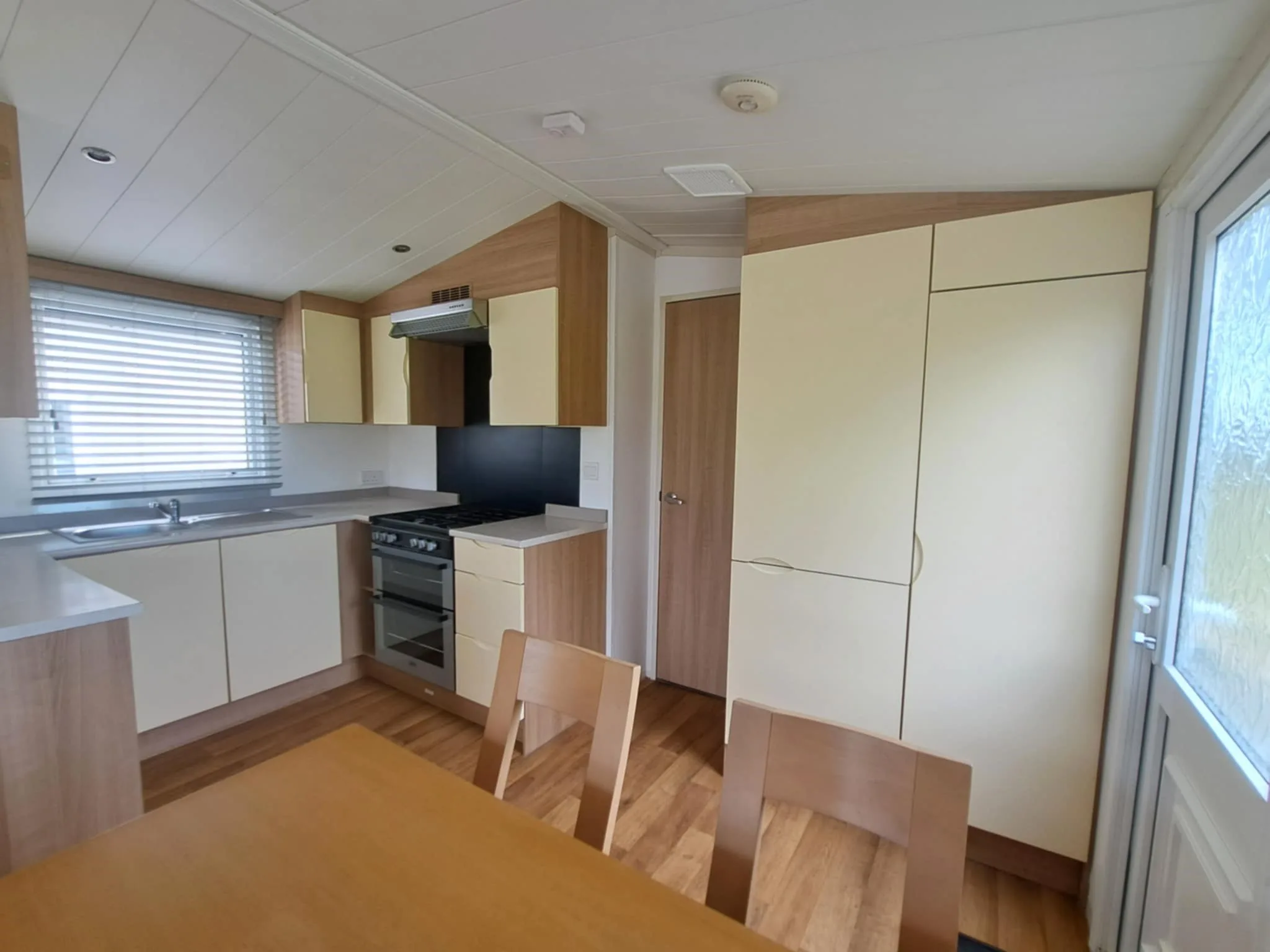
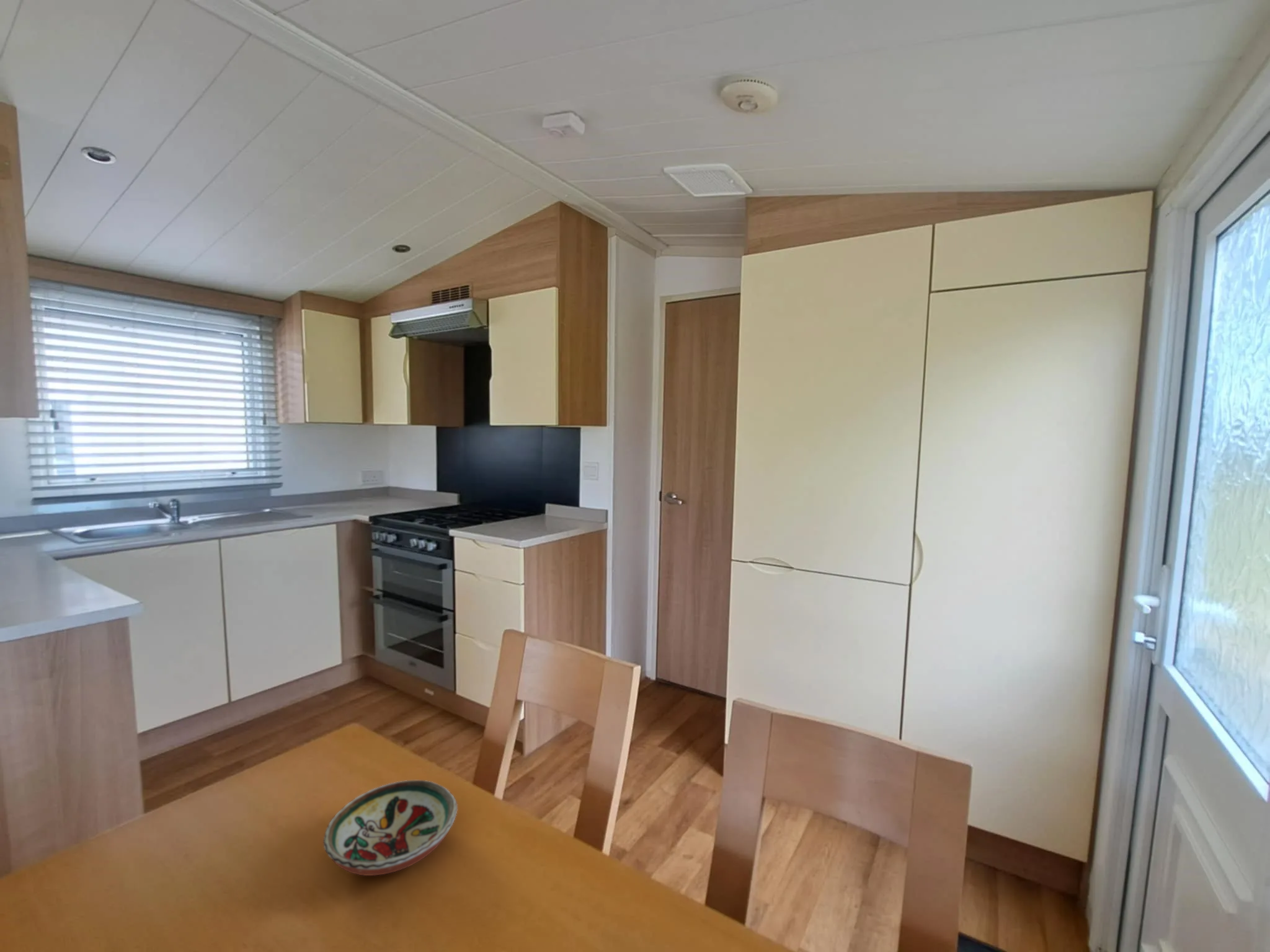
+ decorative bowl (393, 832)
